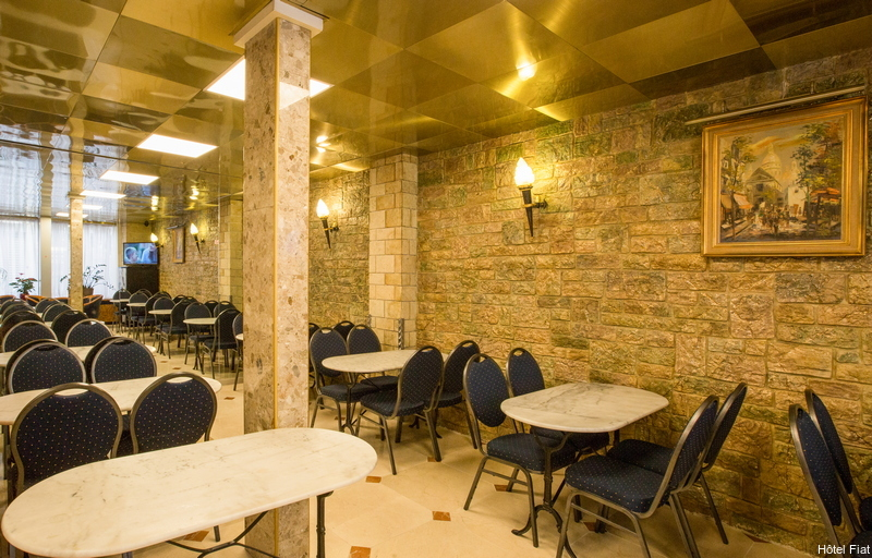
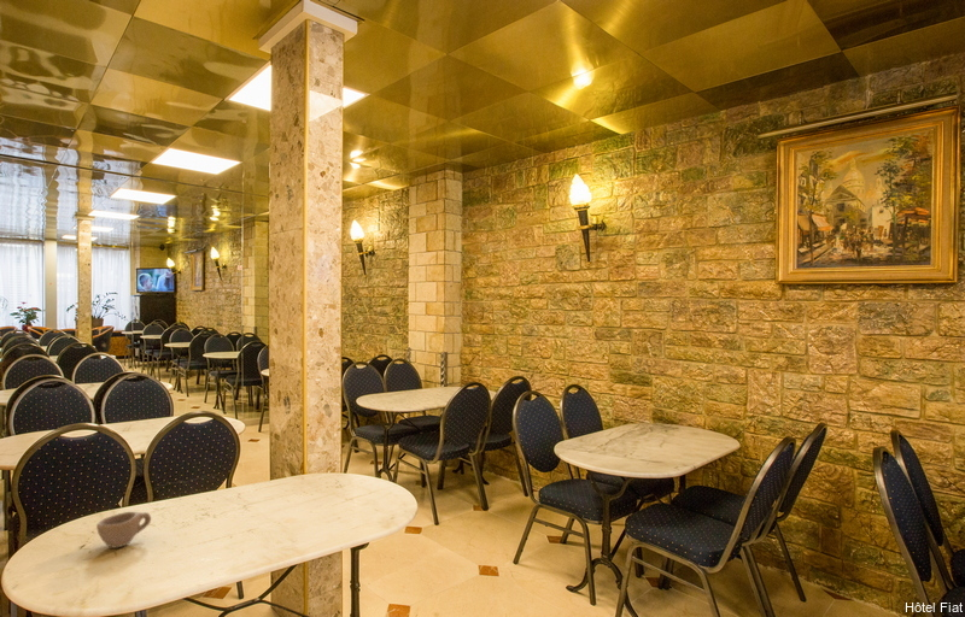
+ cup (124, 529)
